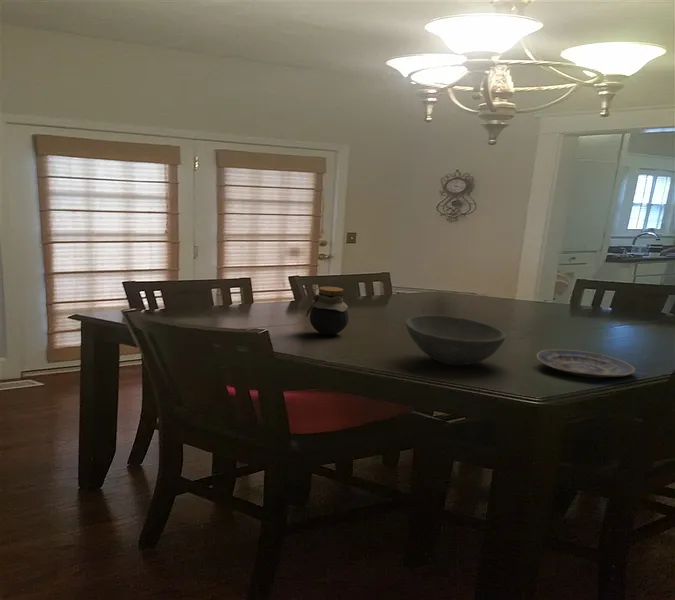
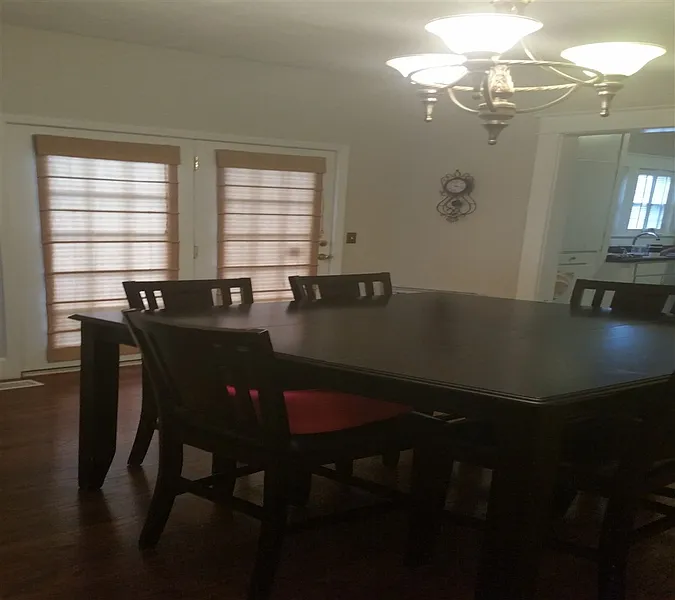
- jar (328, 310)
- bowl (453, 343)
- plate (584, 365)
